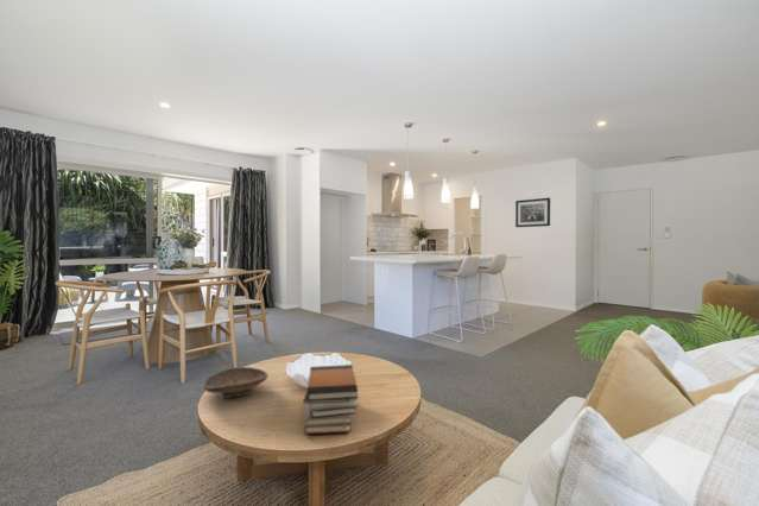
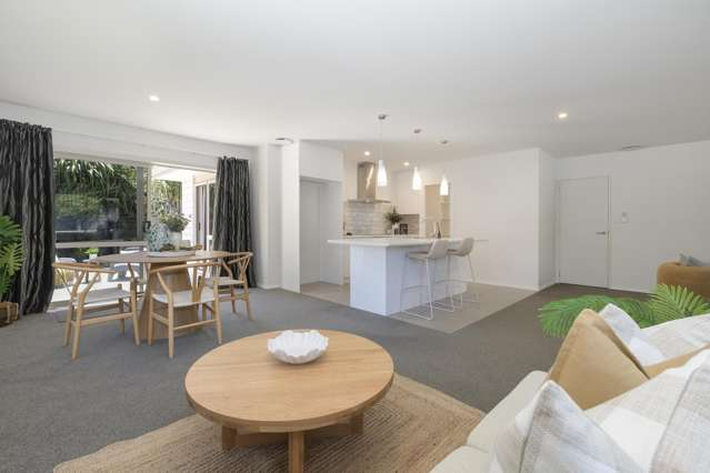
- book stack (330, 396)
- decorative bowl (236, 382)
- wall art (532, 213)
